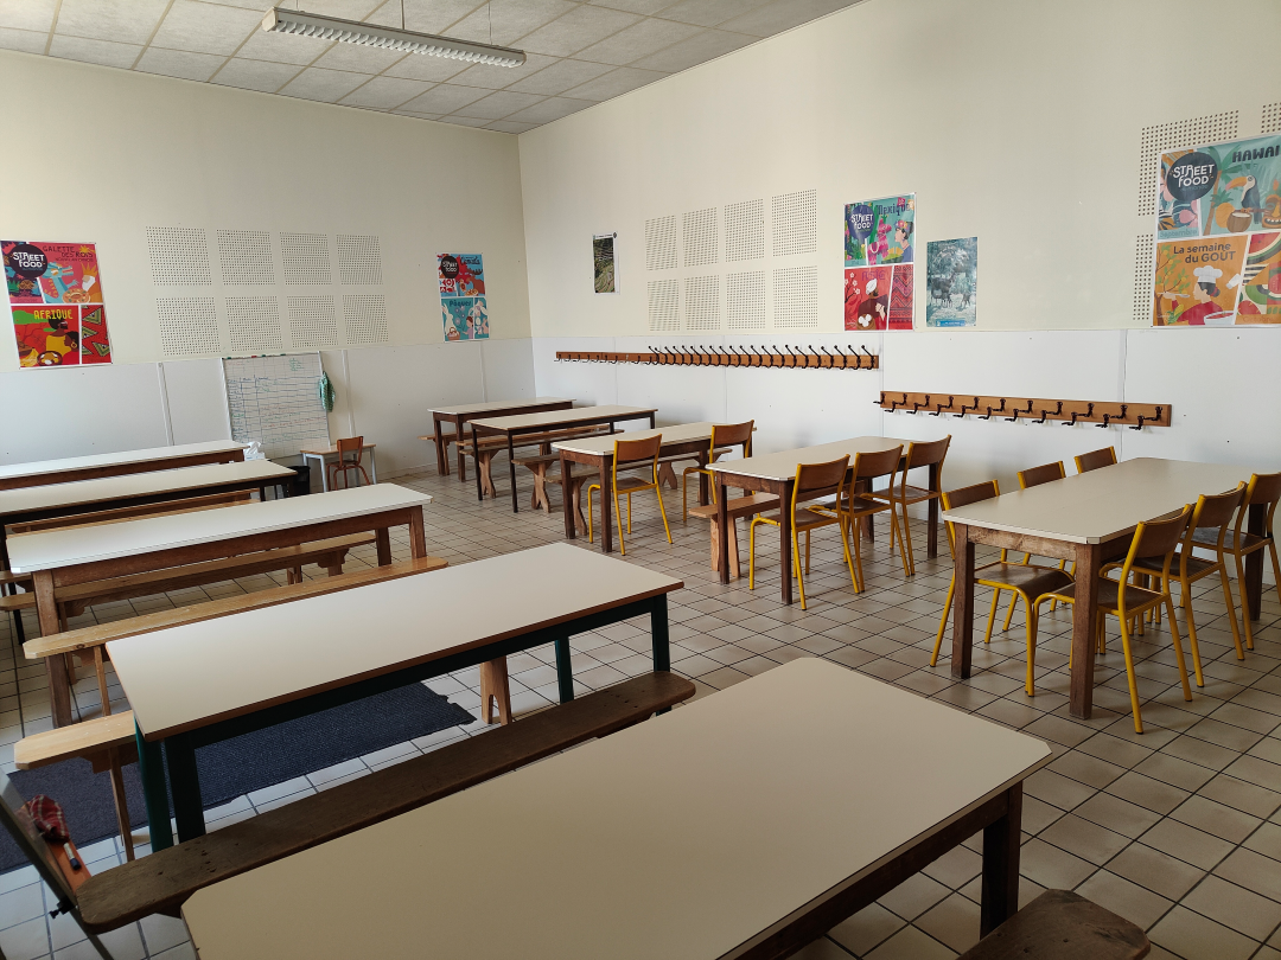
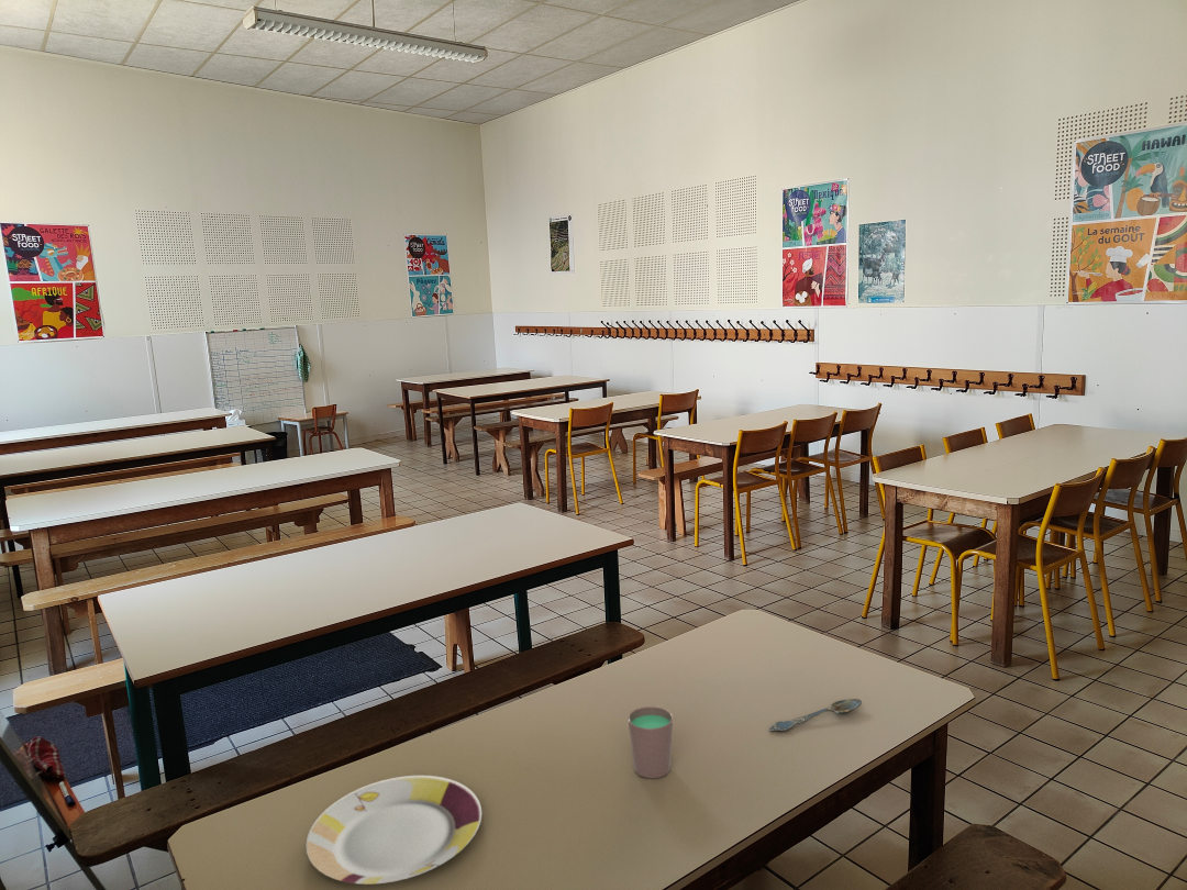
+ cup (651, 743)
+ spoon (816, 714)
+ plate (396, 830)
